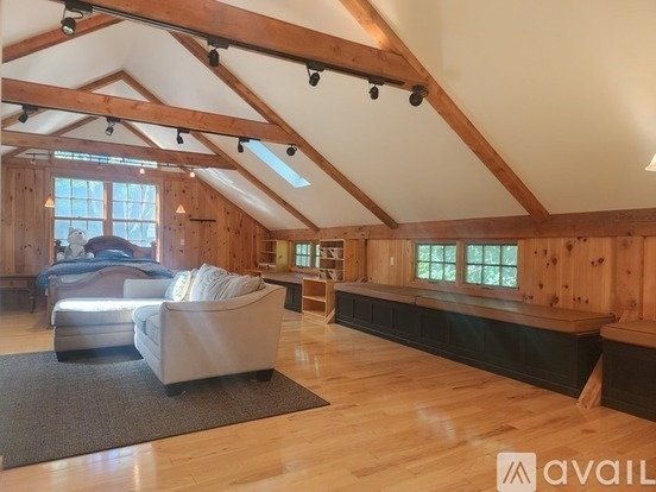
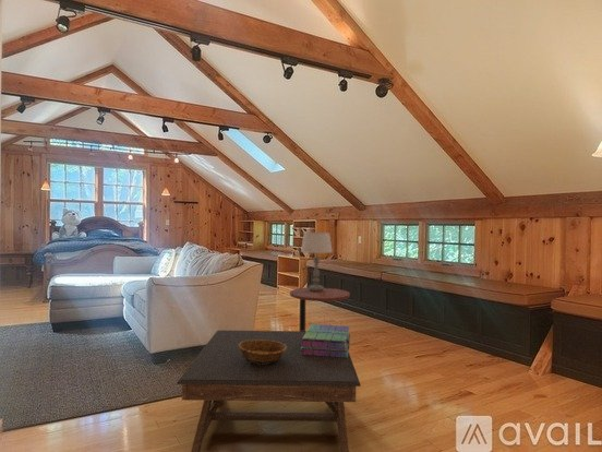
+ coffee table (274, 389)
+ table lamp (316, 261)
+ decorative bowl (262, 352)
+ stack of books (326, 338)
+ side table (304, 330)
